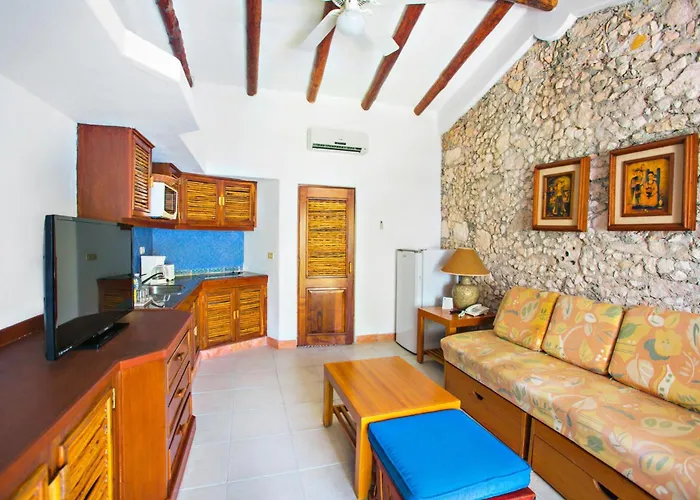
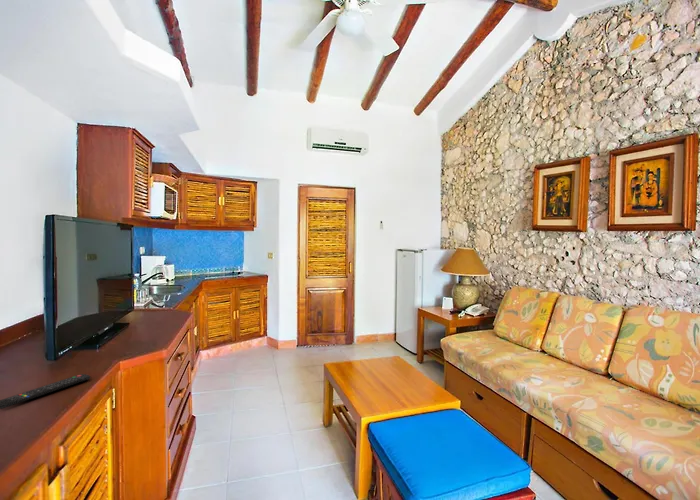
+ remote control (47, 389)
